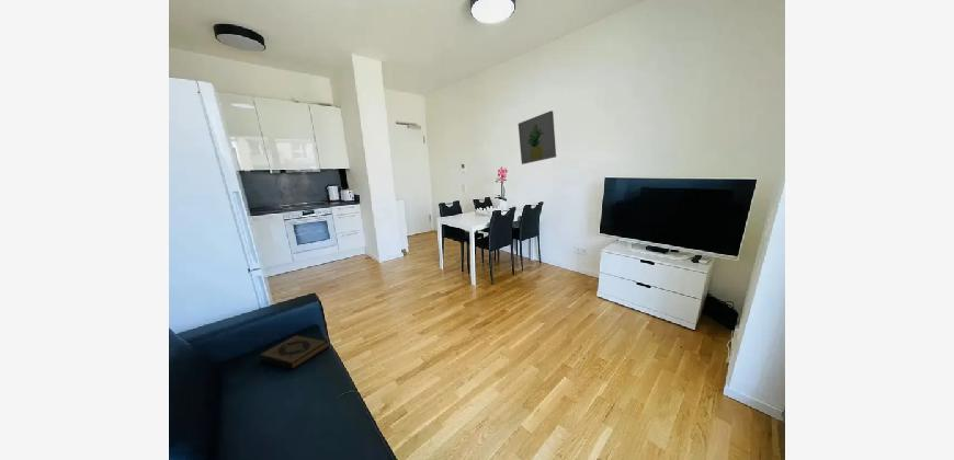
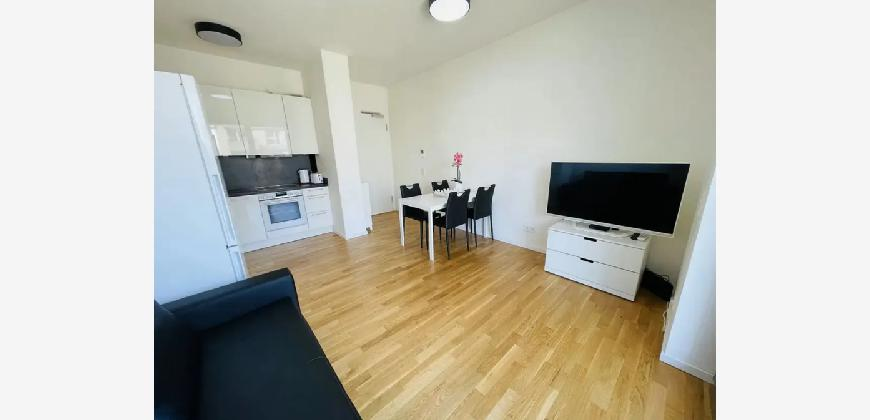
- hardback book (294, 350)
- wall art (536, 139)
